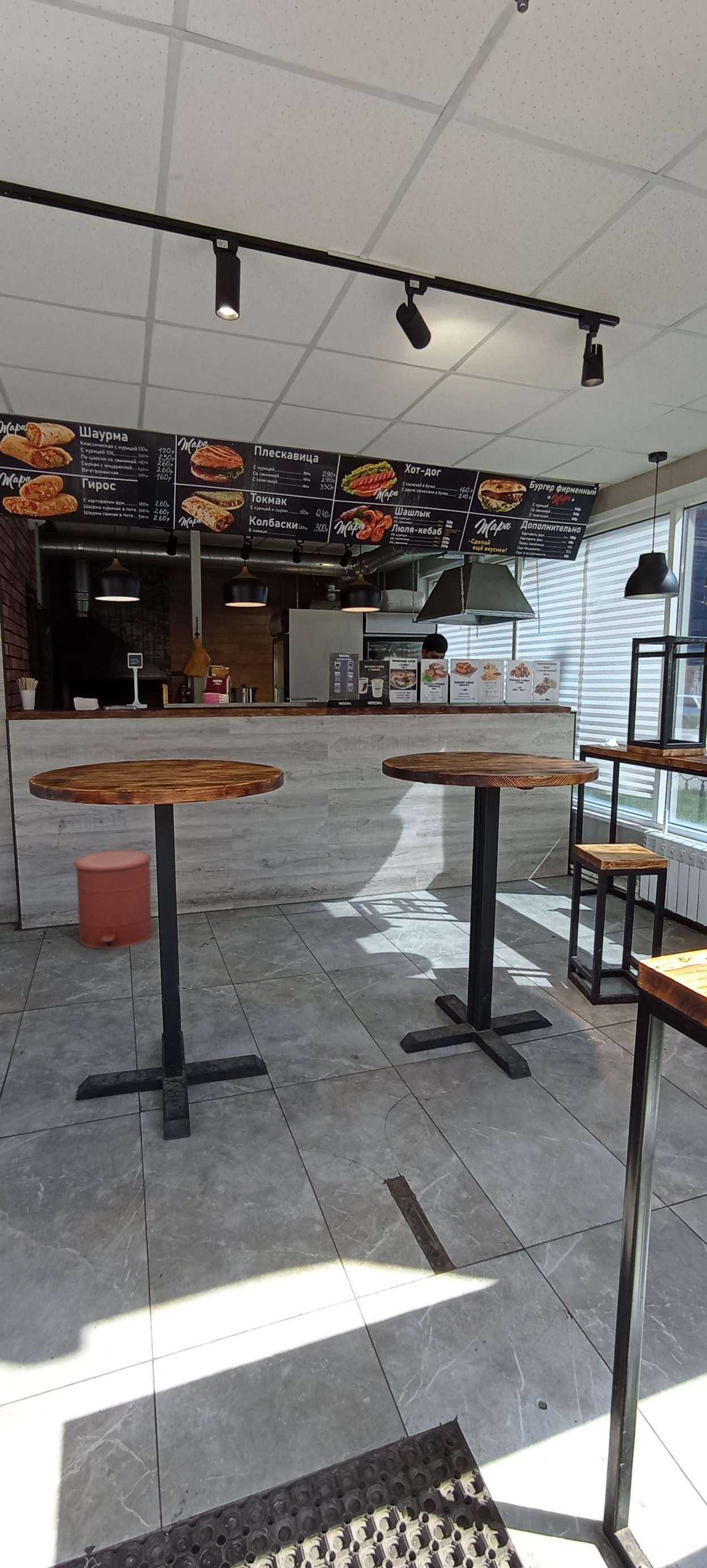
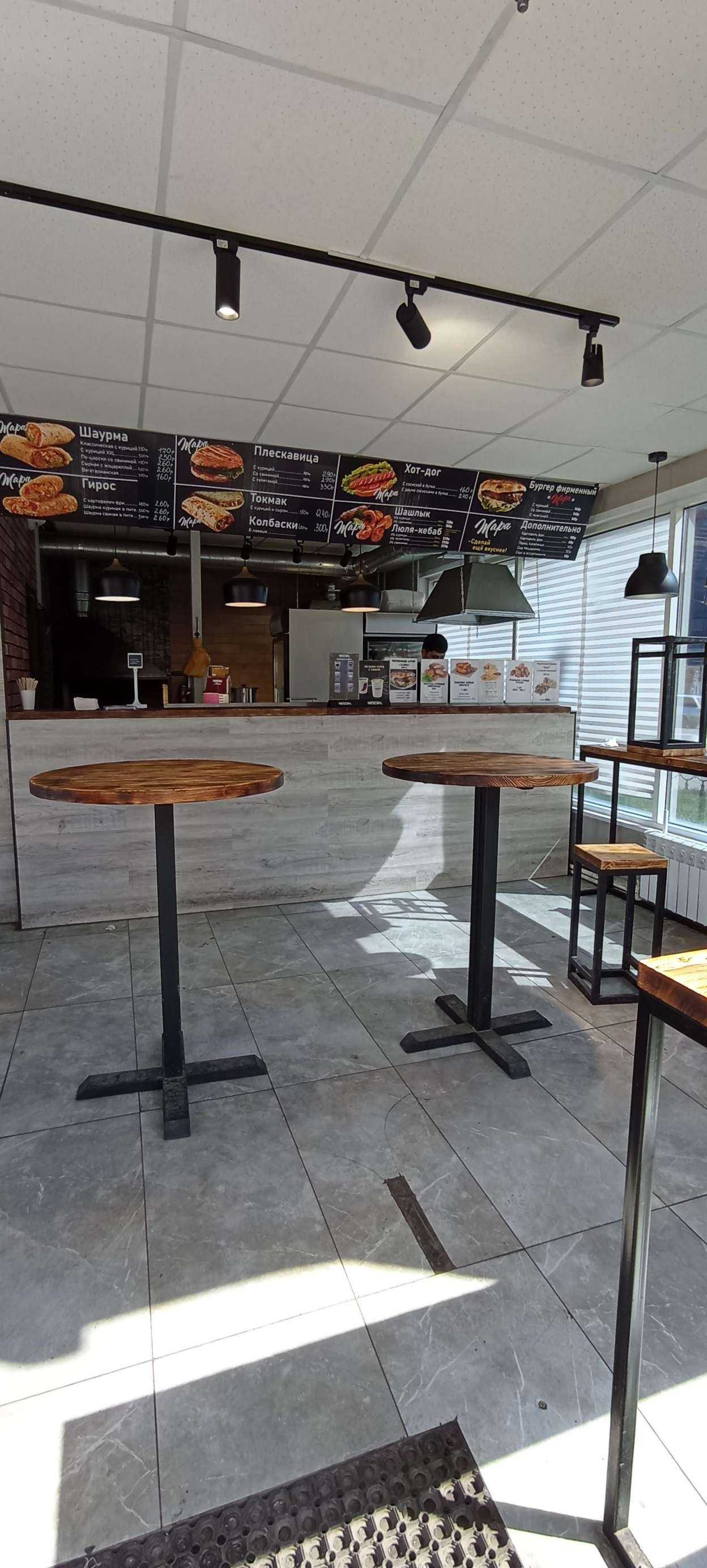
- trash can (114, 897)
